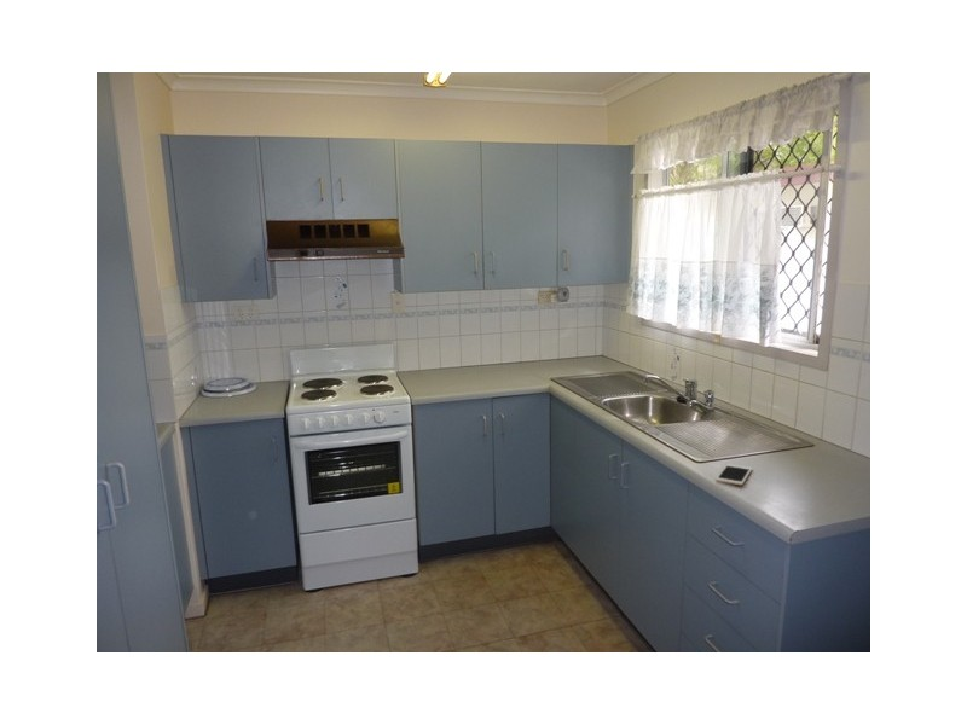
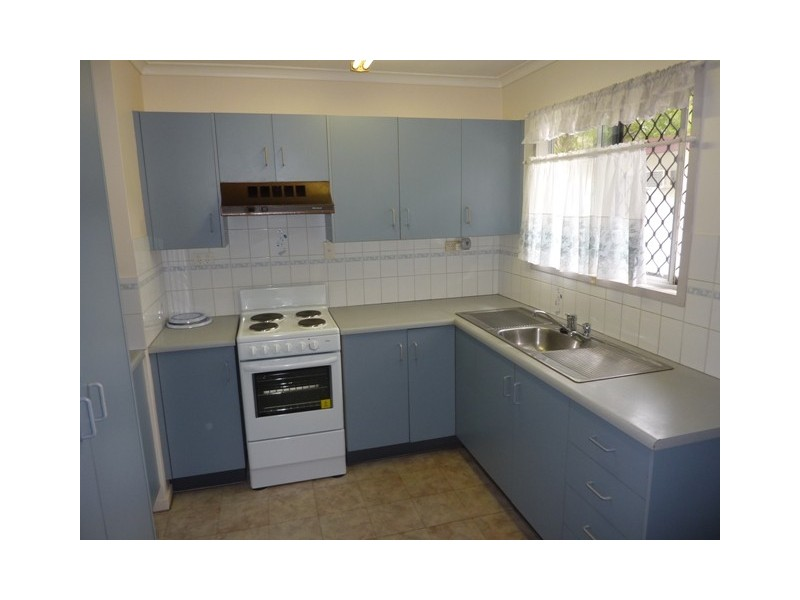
- cell phone (734, 474)
